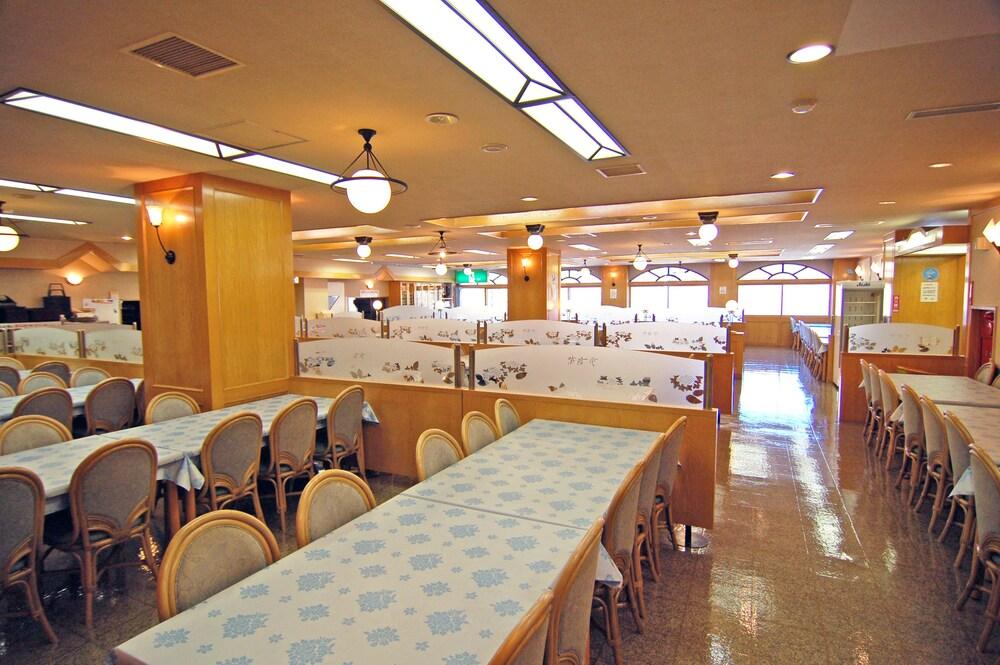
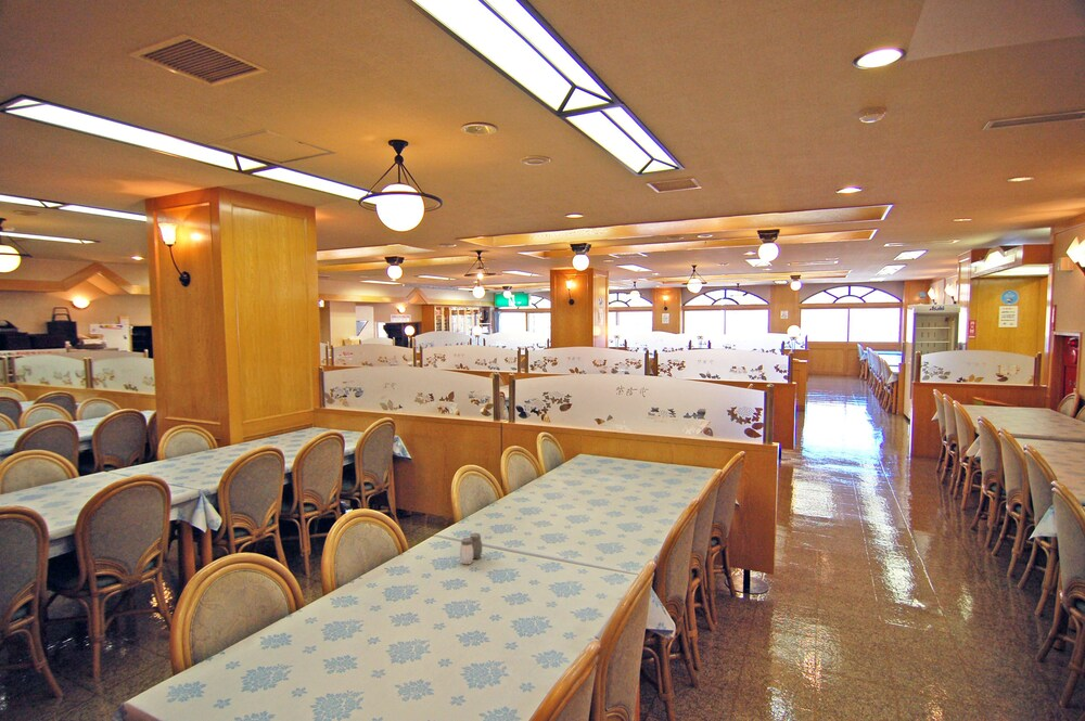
+ salt and pepper shaker (471, 548)
